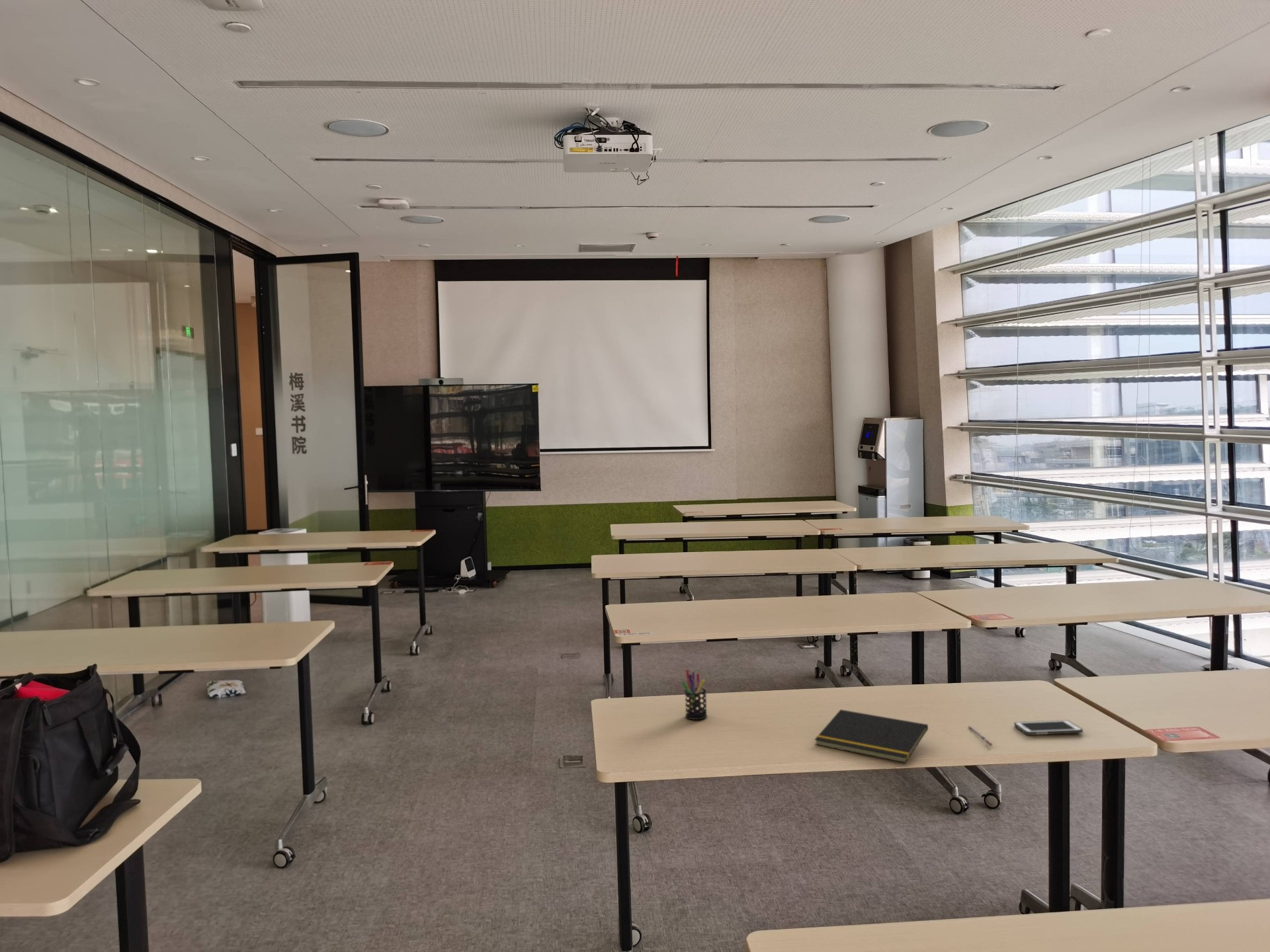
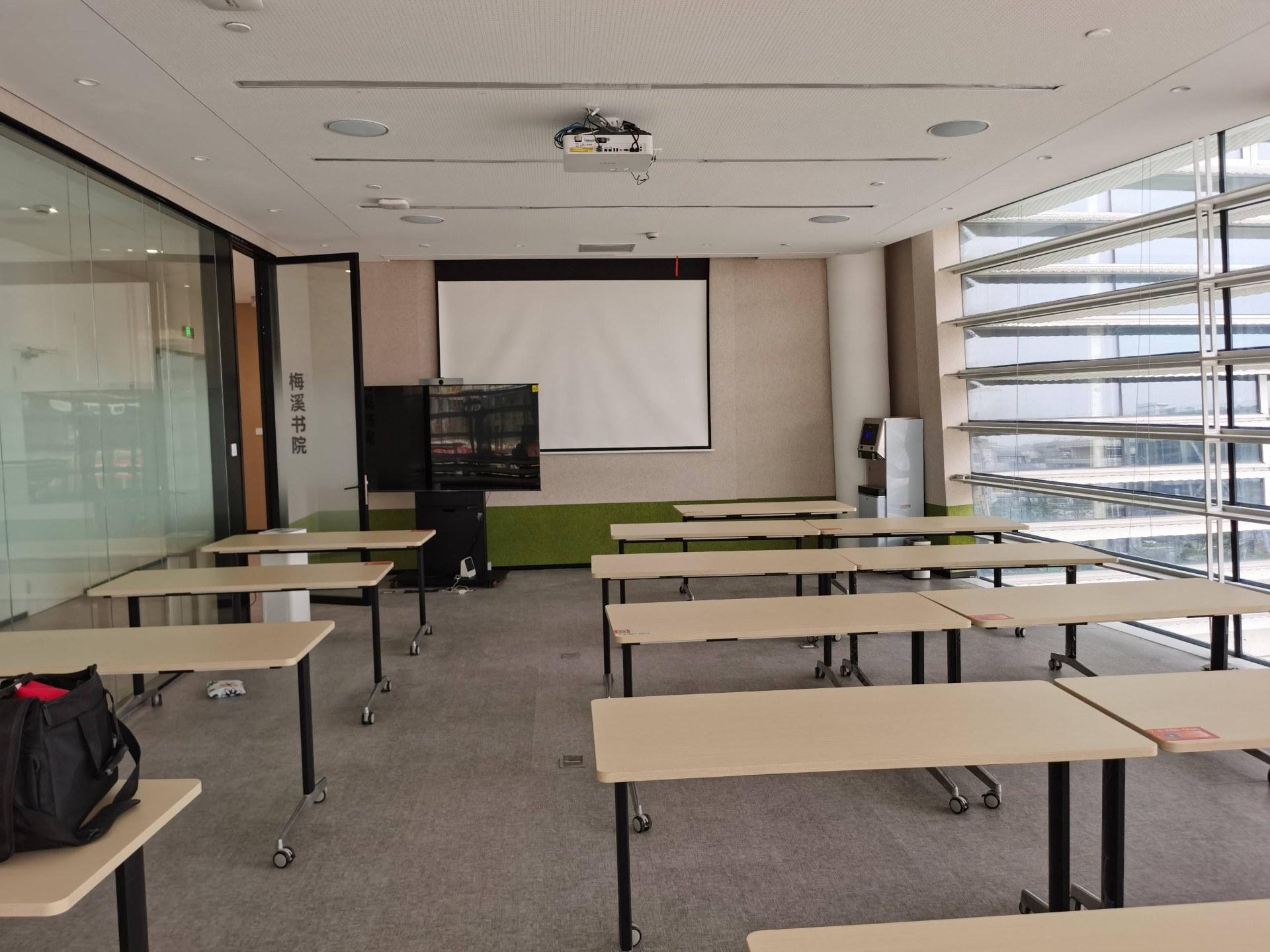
- pen (980, 735)
- cell phone (1048, 727)
- notepad (871, 734)
- pen holder (693, 694)
